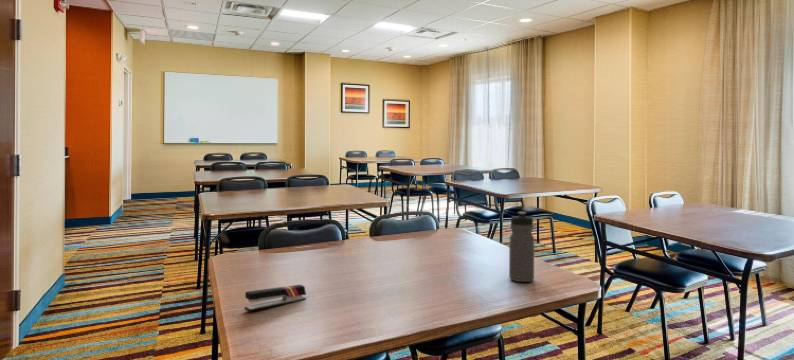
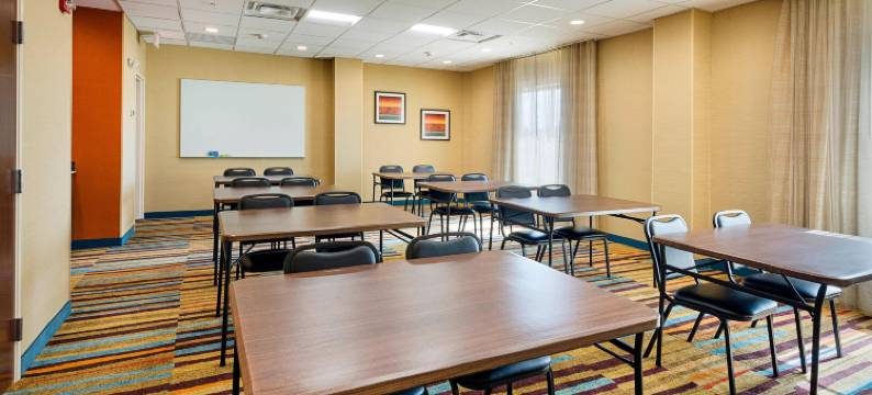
- water bottle (521, 245)
- stapler (276, 295)
